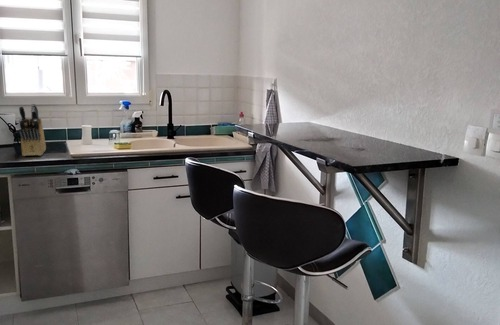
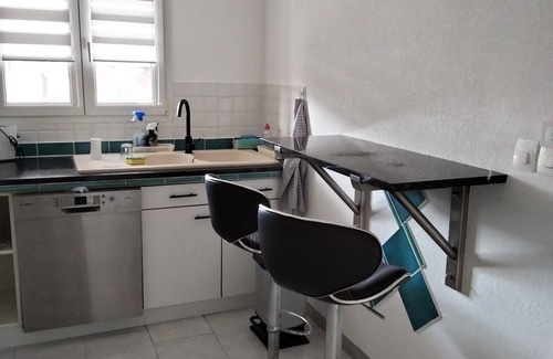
- knife block (32, 128)
